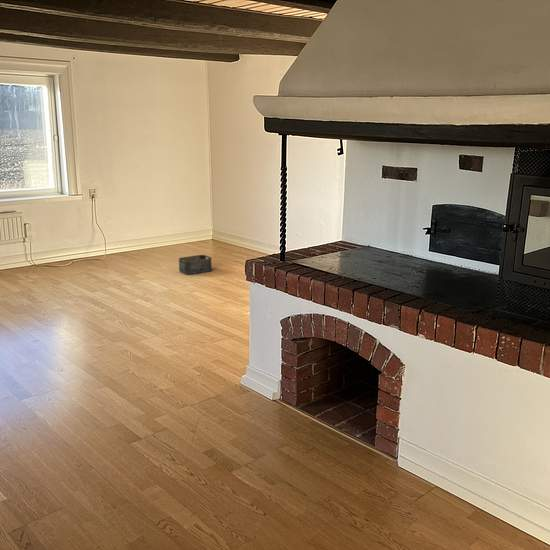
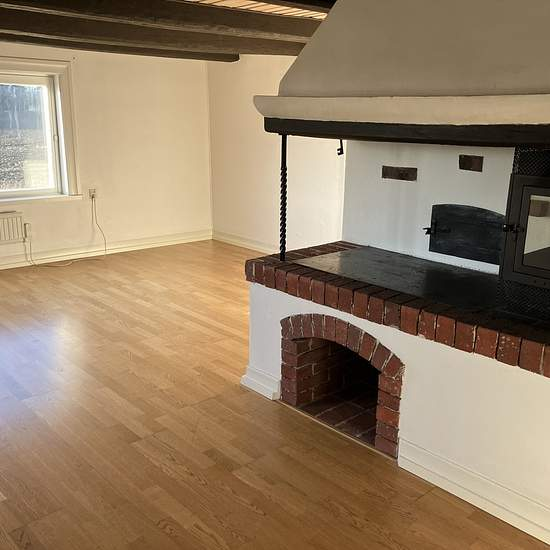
- storage bin (195, 264)
